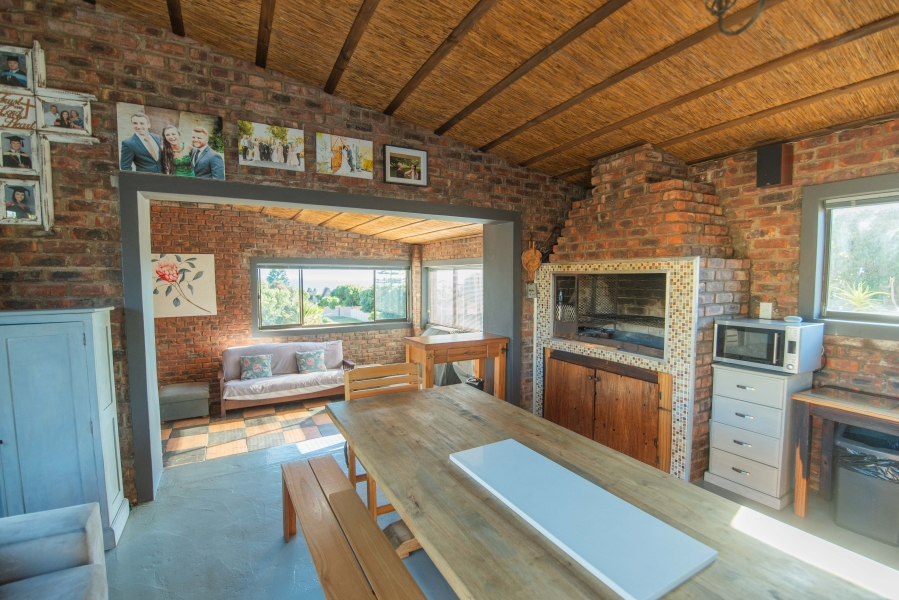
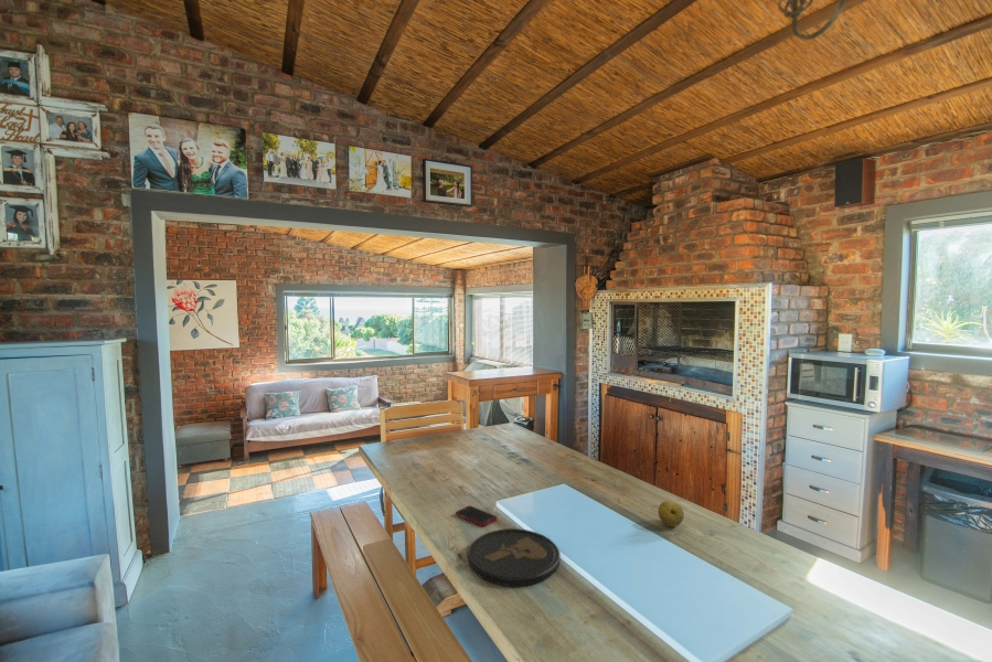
+ cell phone (476, 515)
+ fruit (670, 513)
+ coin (513, 554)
